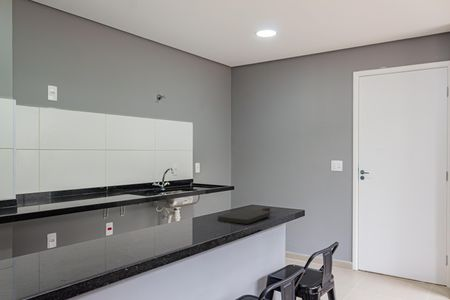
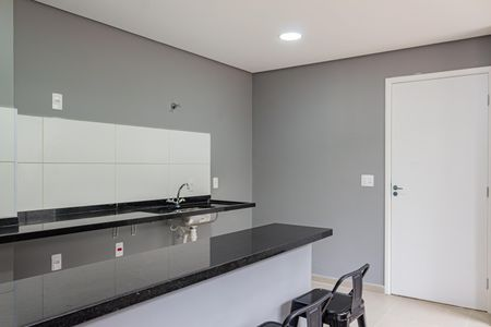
- cutting board (251, 214)
